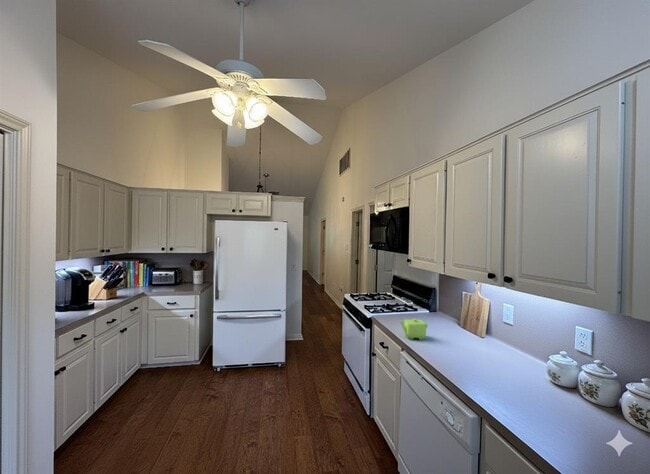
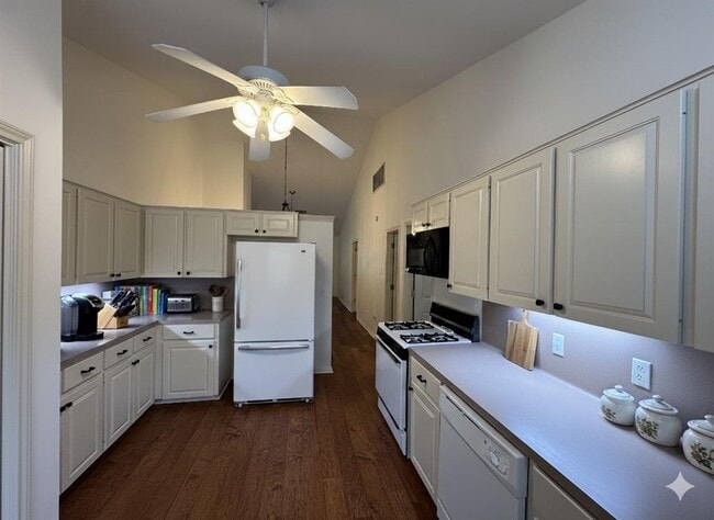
- teapot (412, 328)
